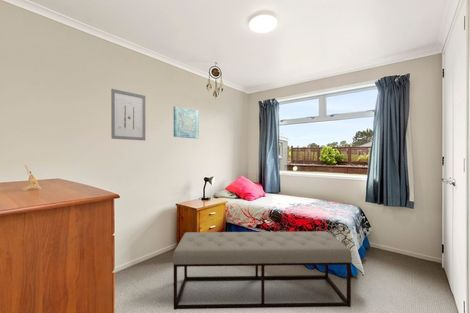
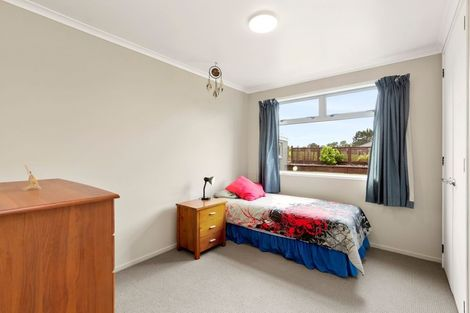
- wall art (186, 123)
- wall art (129, 116)
- bench (259, 265)
